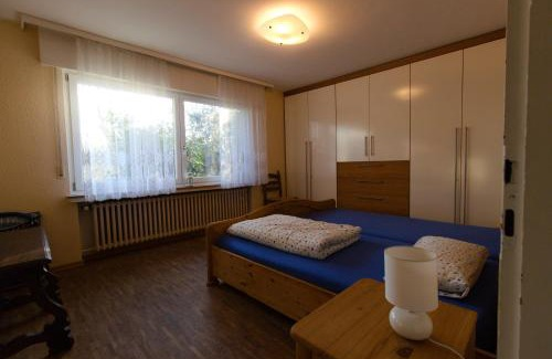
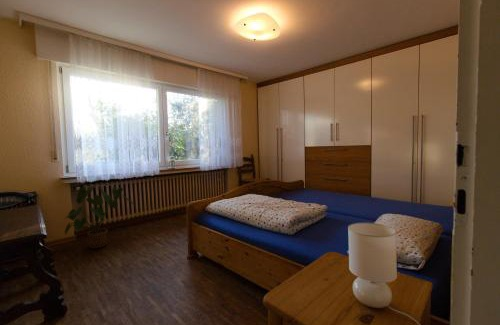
+ house plant (100, 214)
